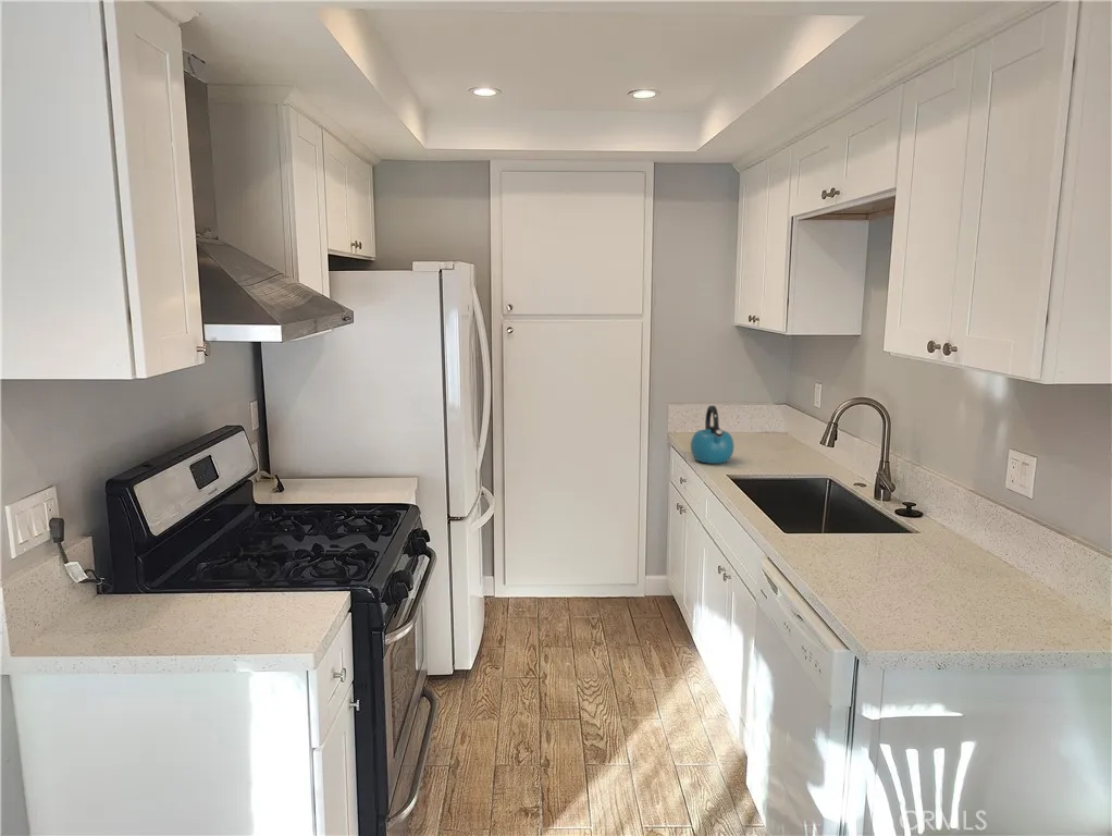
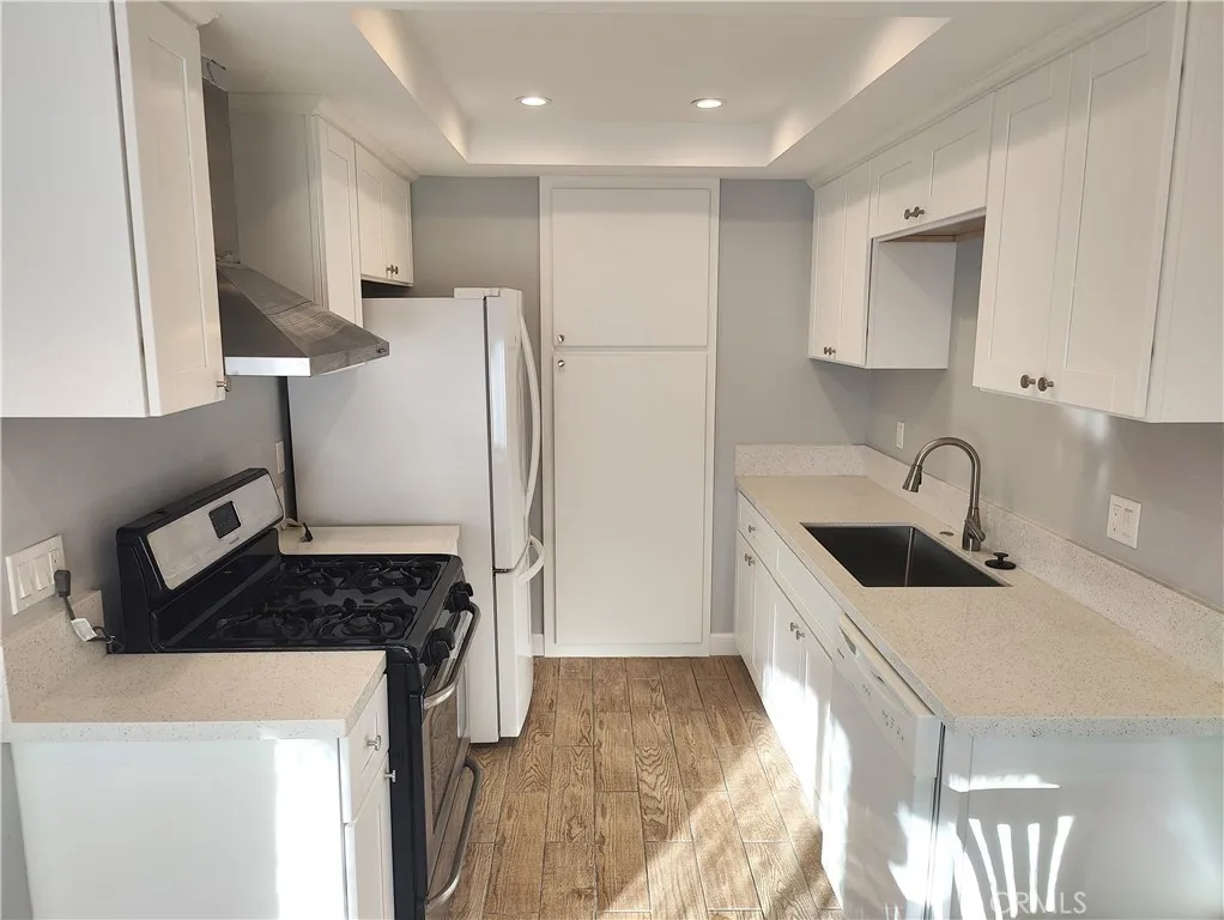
- kettle (713, 433)
